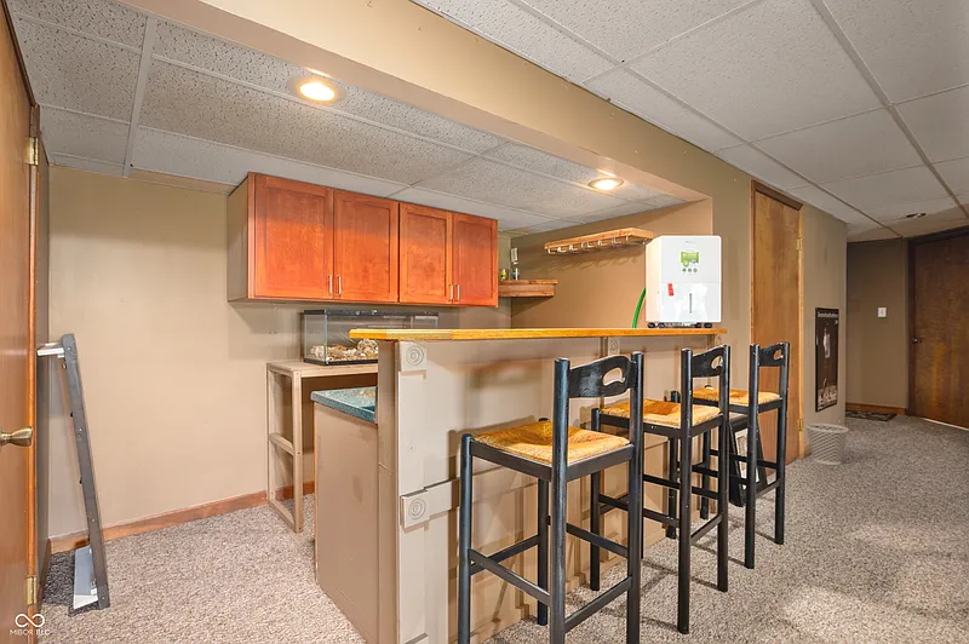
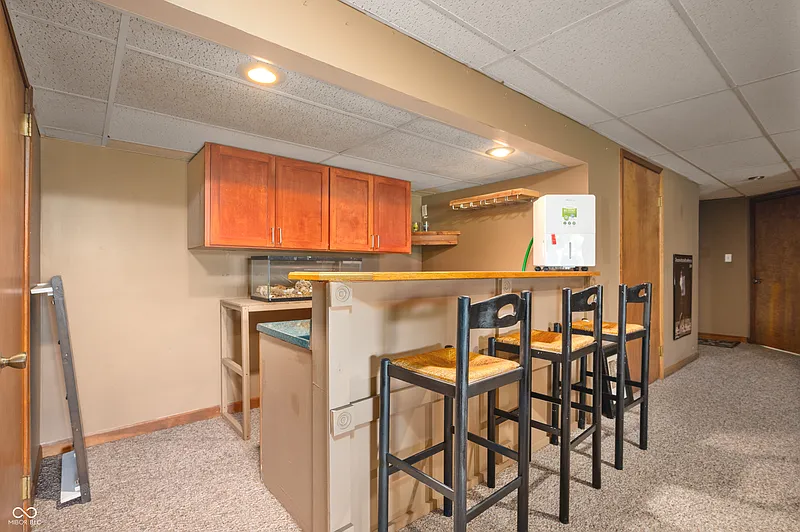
- wastebasket (826, 443)
